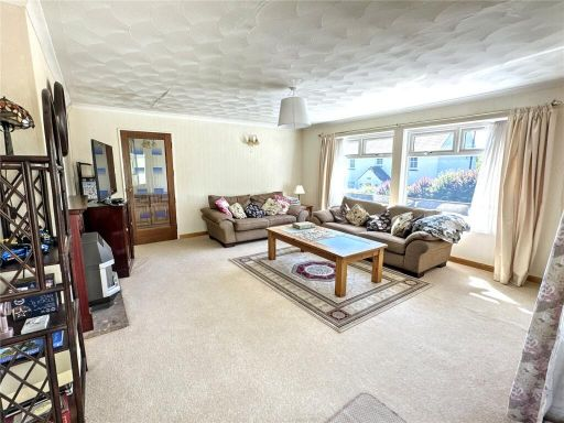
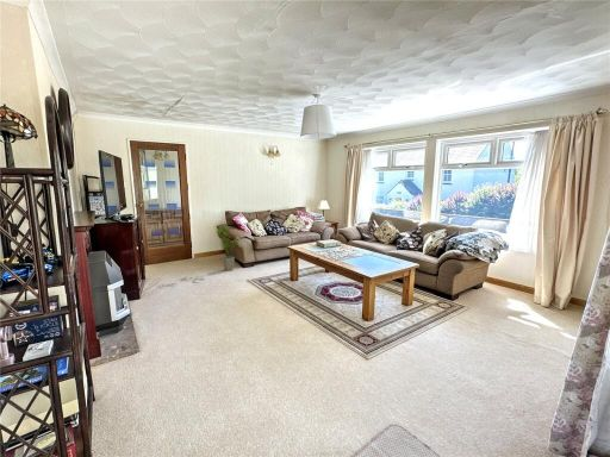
+ house plant (225, 248)
